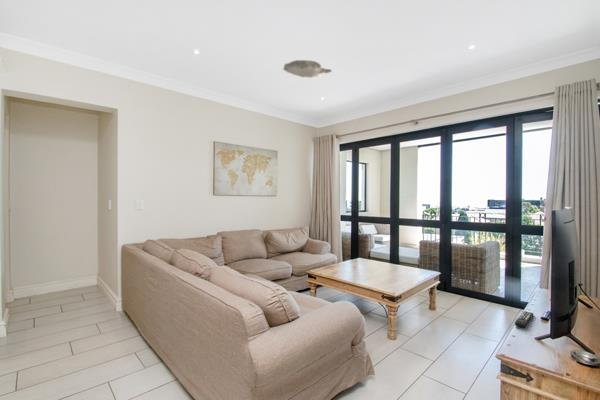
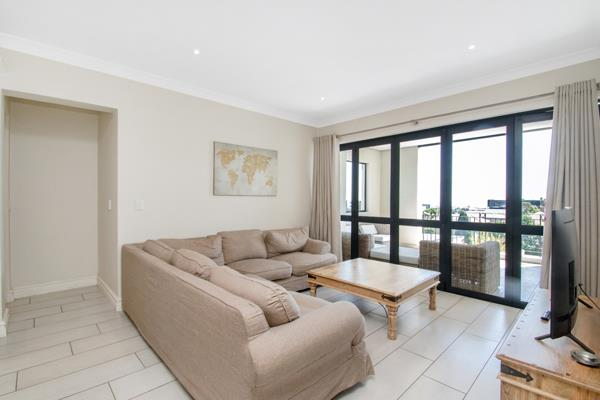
- ceiling light (307, 68)
- remote control (524, 318)
